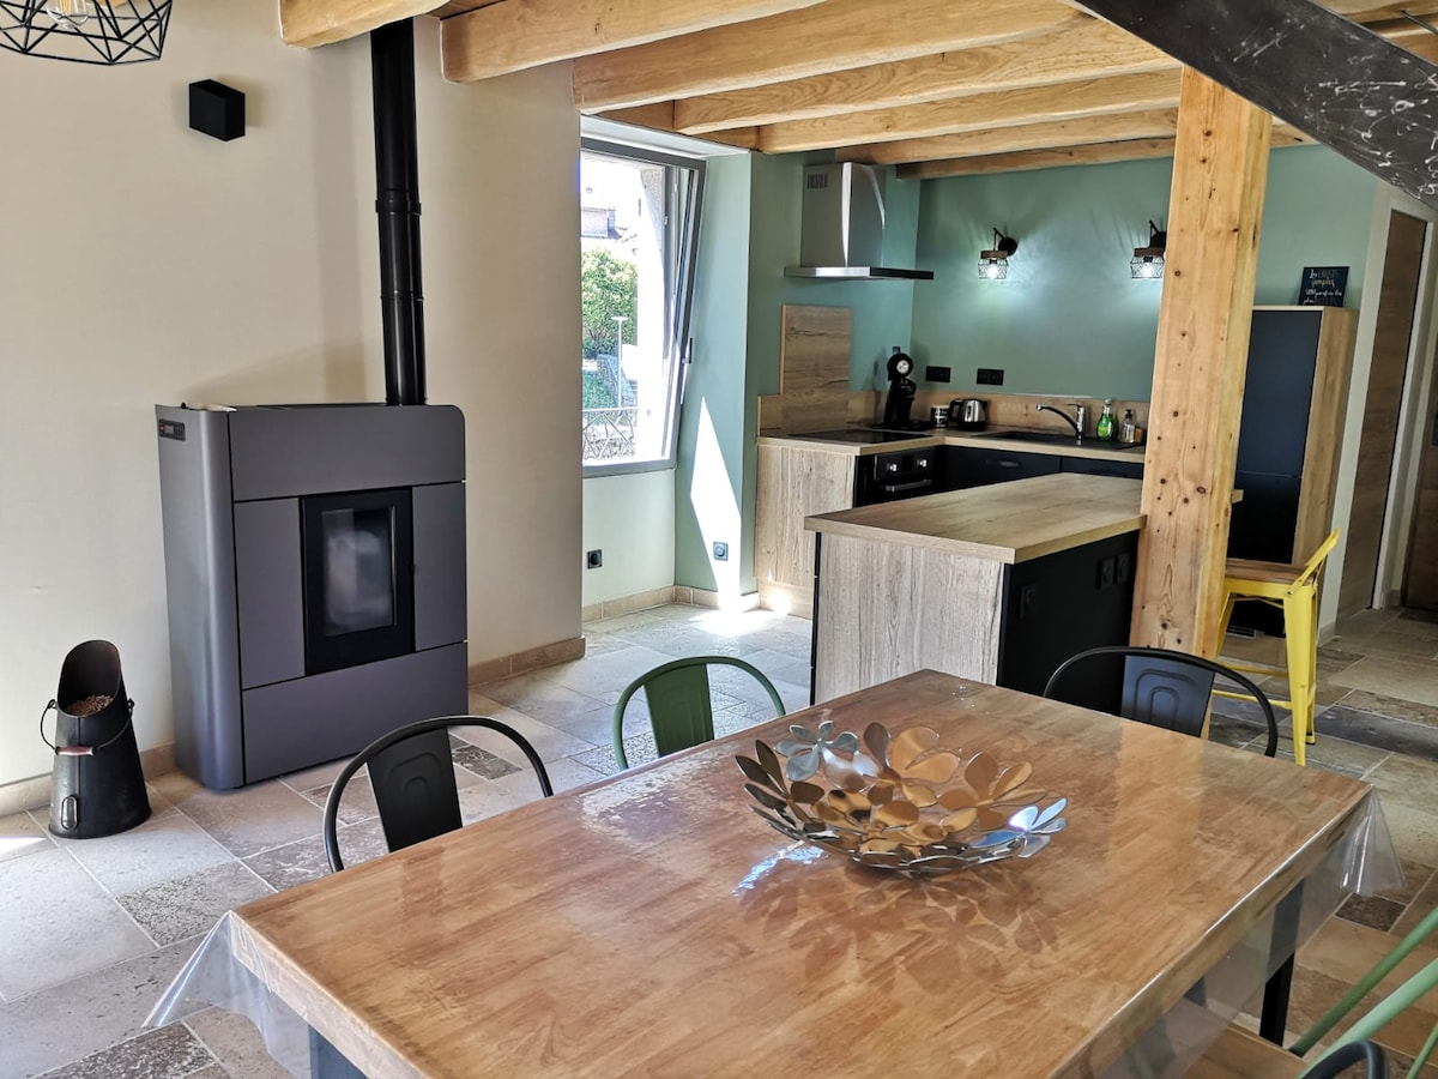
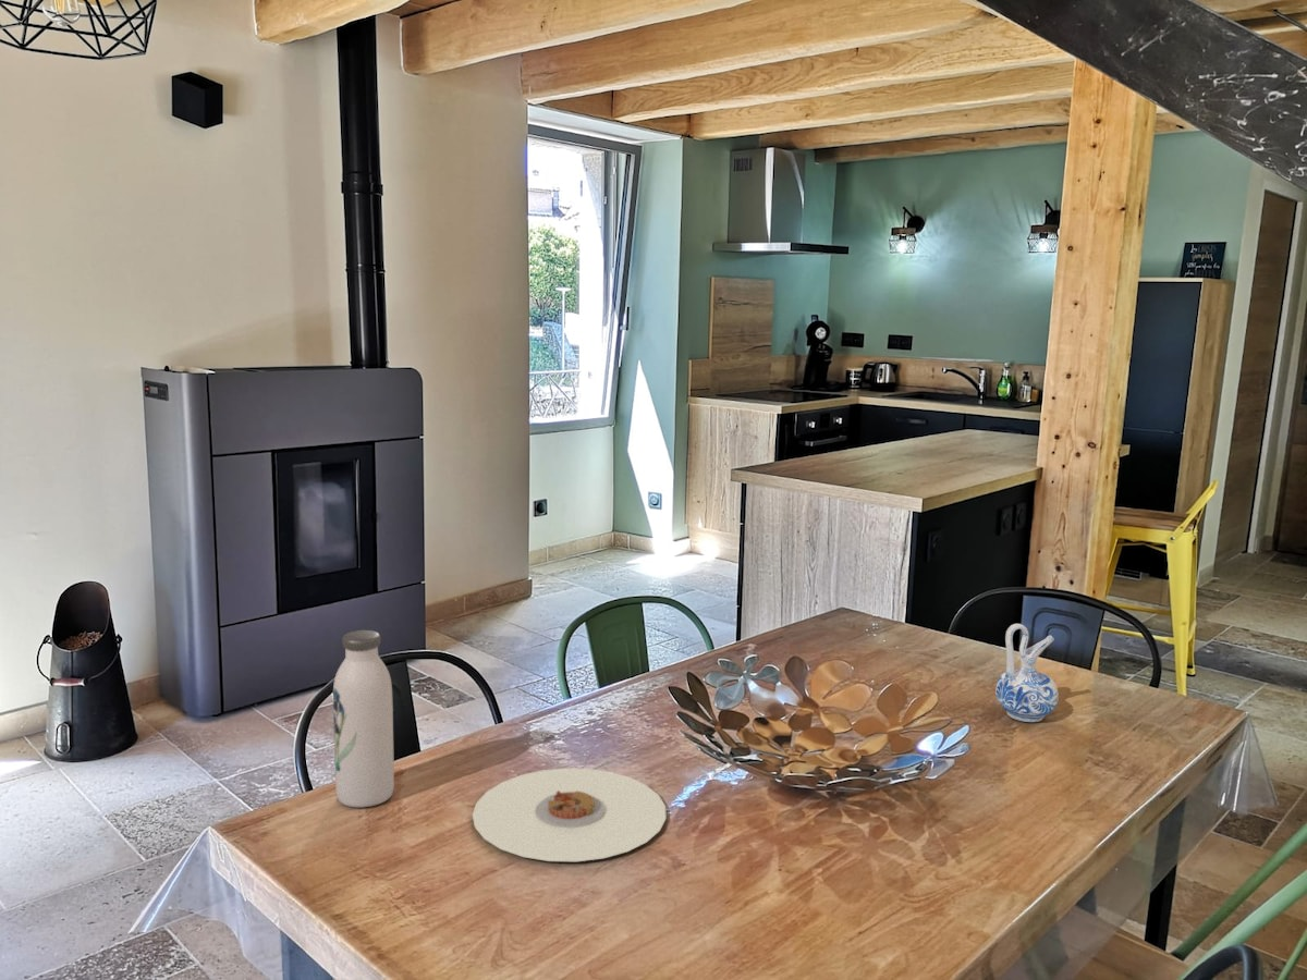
+ water bottle (363, 715)
+ plate (570, 805)
+ ceramic pitcher (1028, 670)
